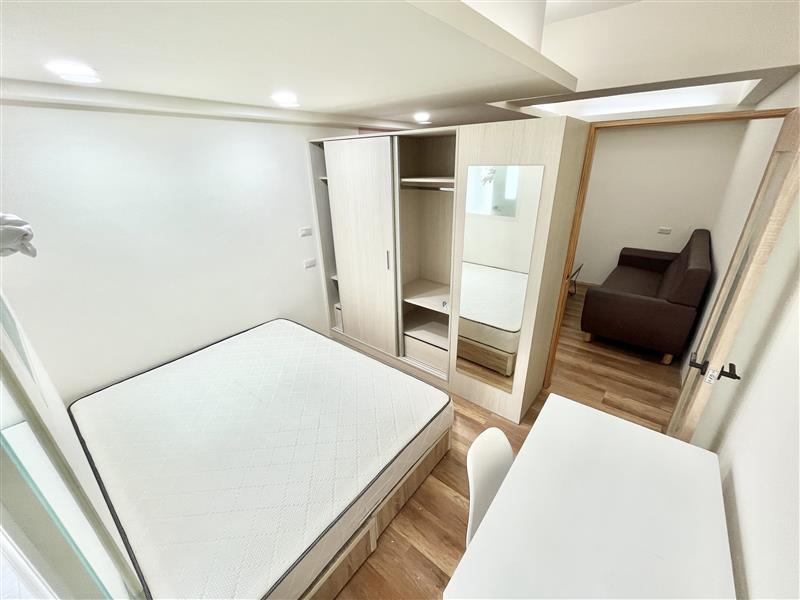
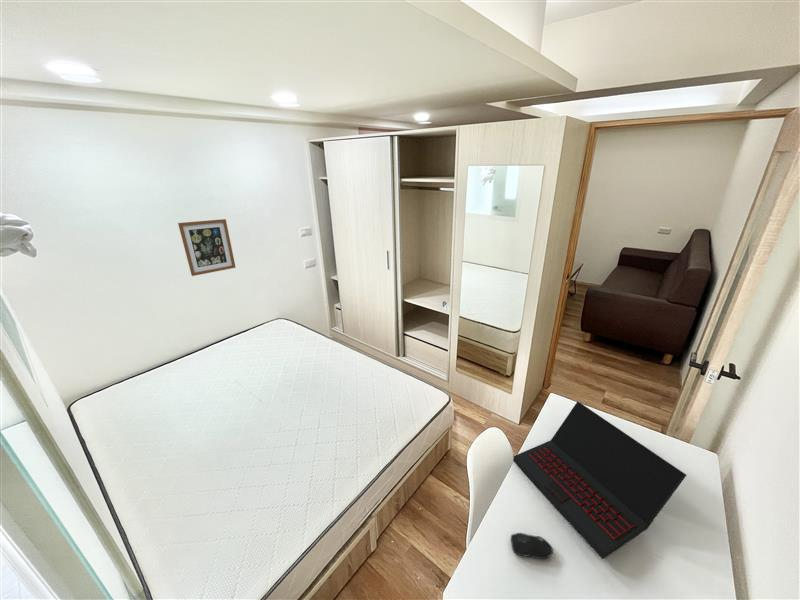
+ wall art (209, 247)
+ laptop (590, 465)
+ computer mouse (530, 544)
